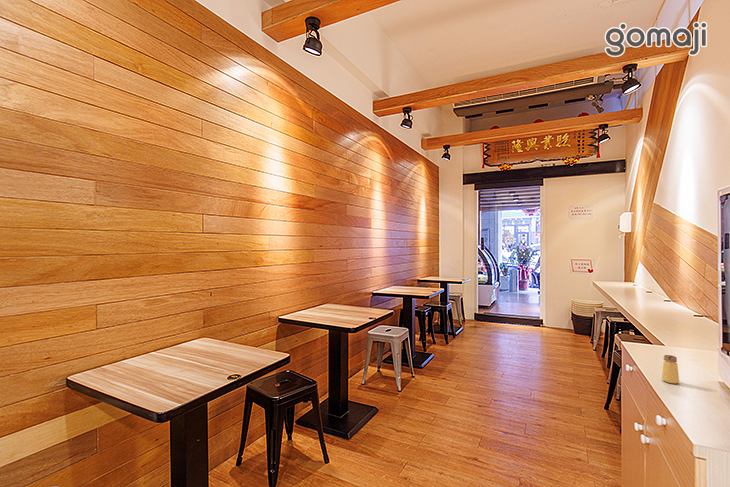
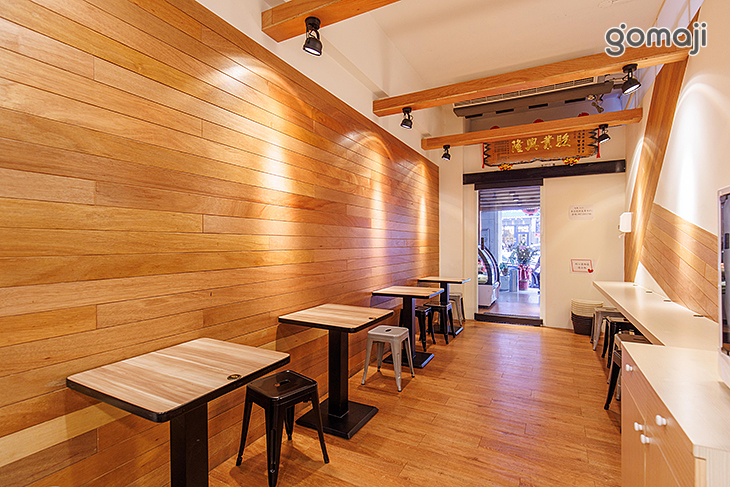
- saltshaker (670, 368)
